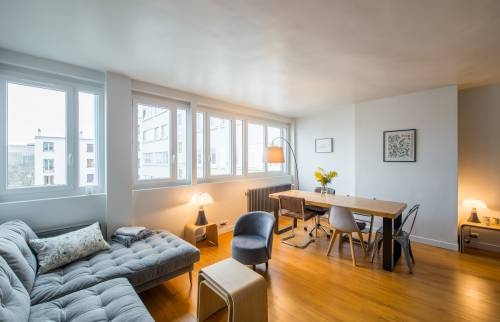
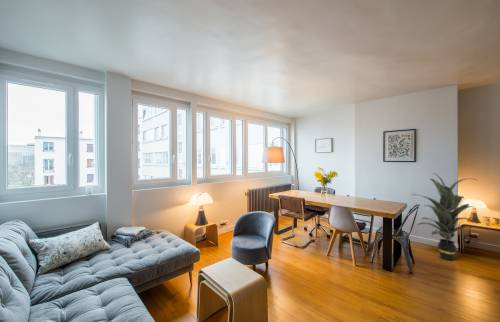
+ indoor plant (443, 214)
